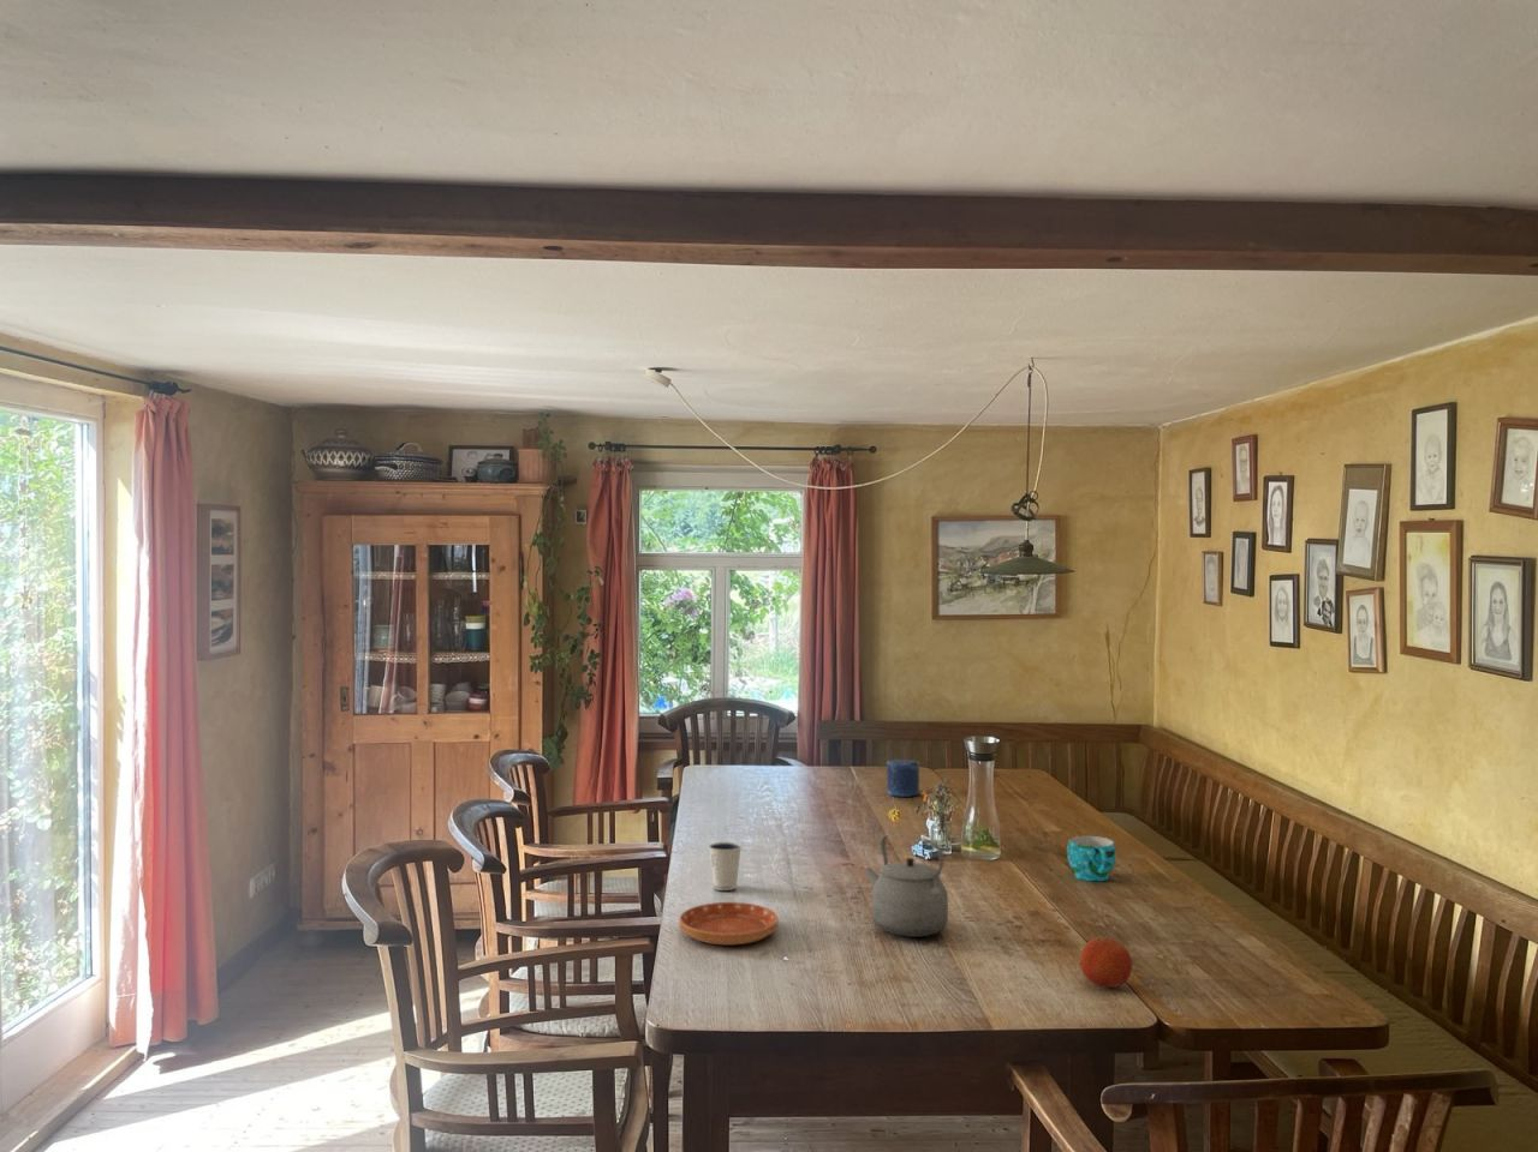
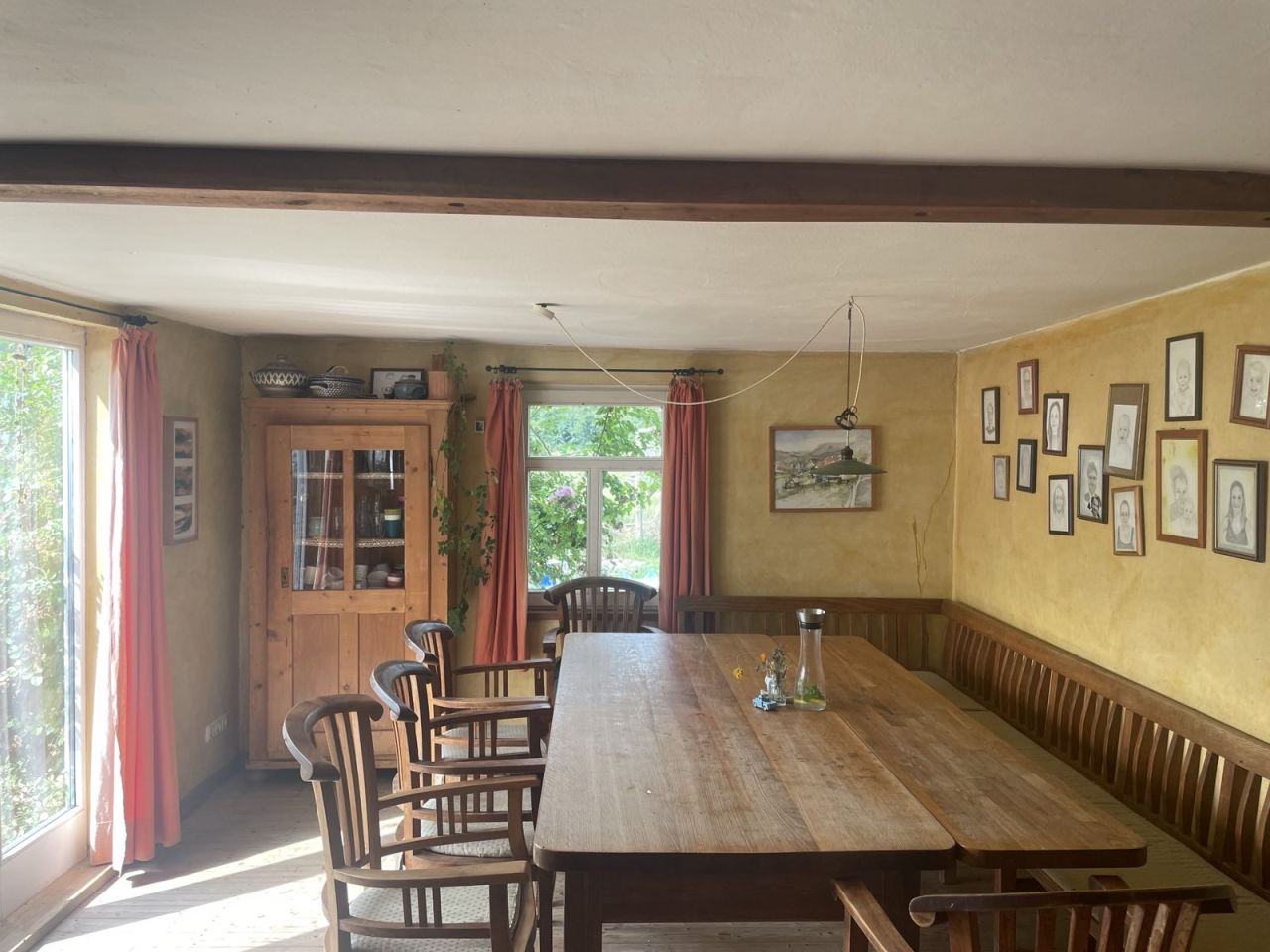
- tea kettle (901, 880)
- saucer (728, 925)
- cup (1094, 859)
- candle (902, 778)
- dixie cup (724, 866)
- fruit (1106, 961)
